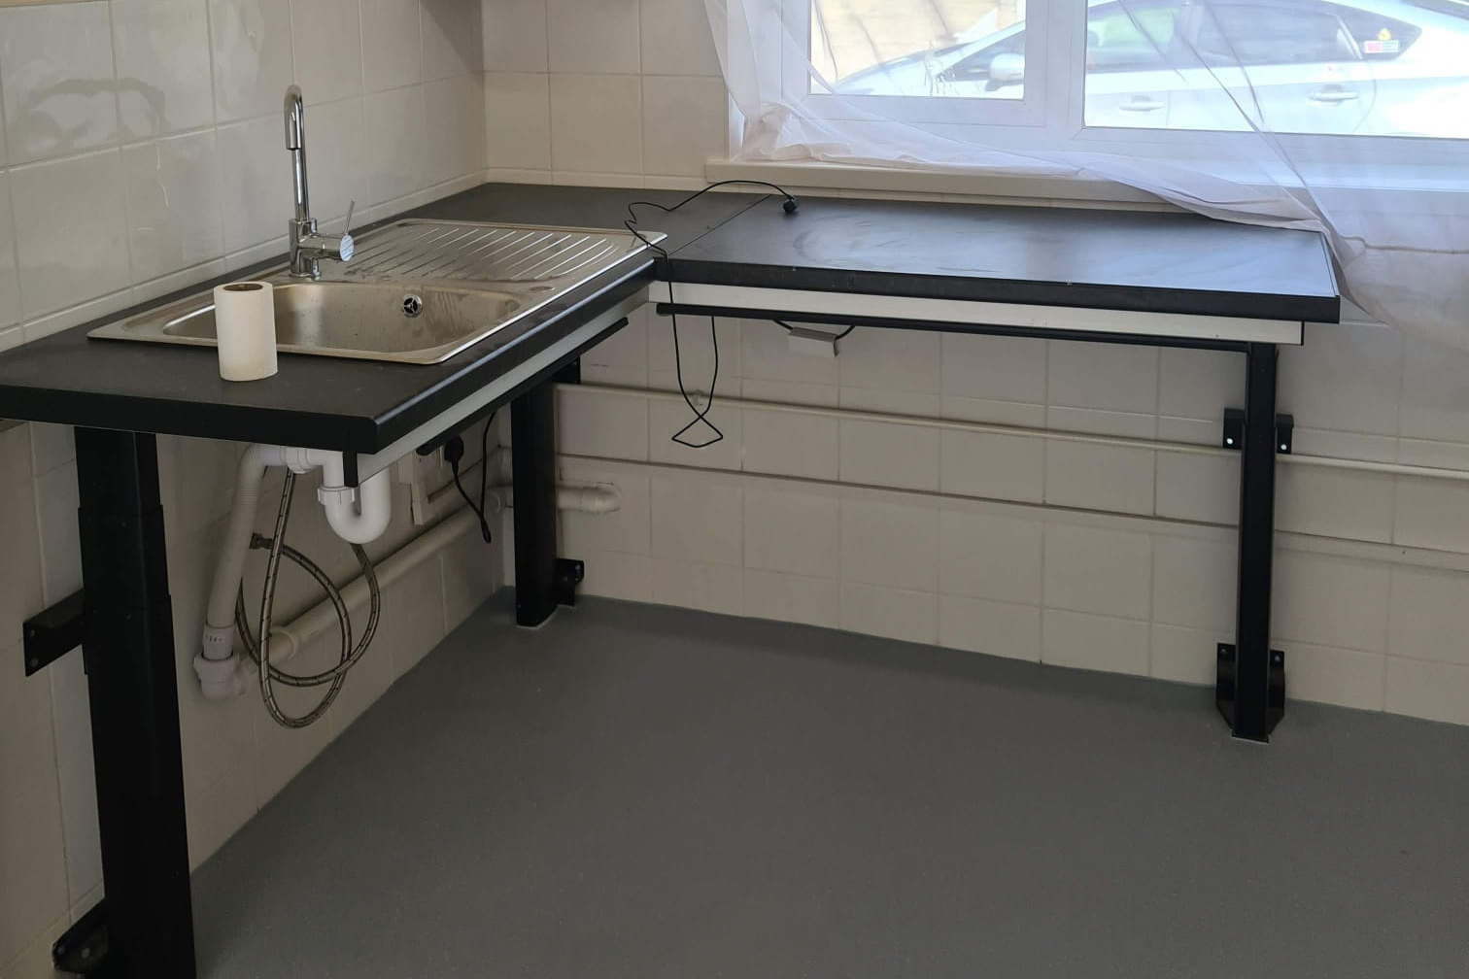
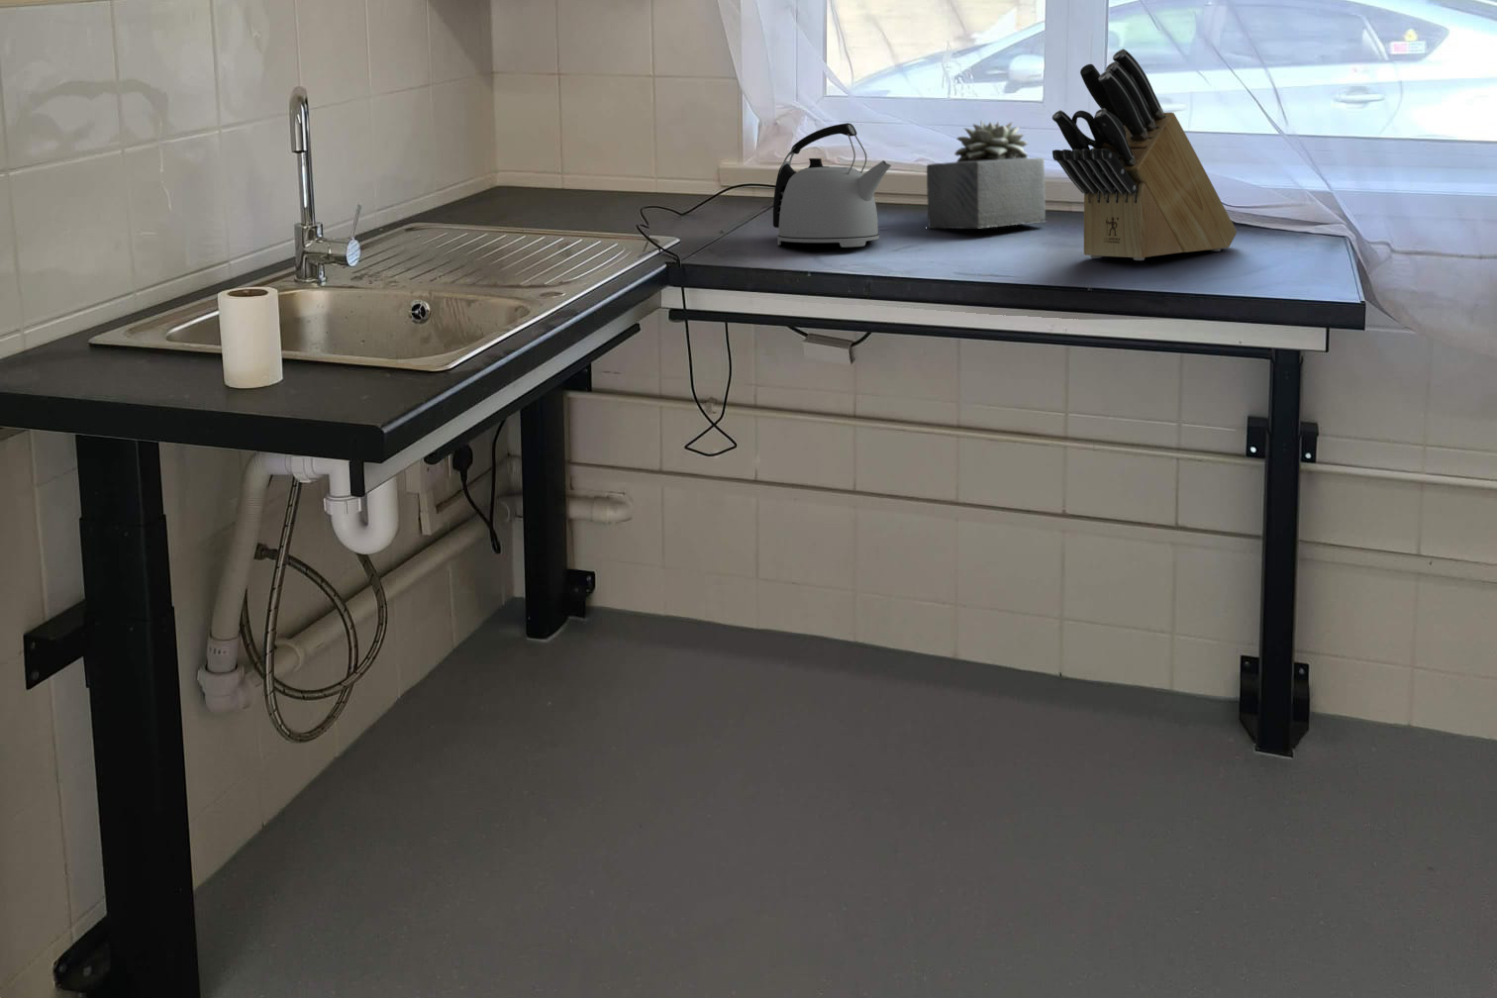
+ kettle (831, 183)
+ succulent plant (987, 174)
+ knife block (1146, 155)
